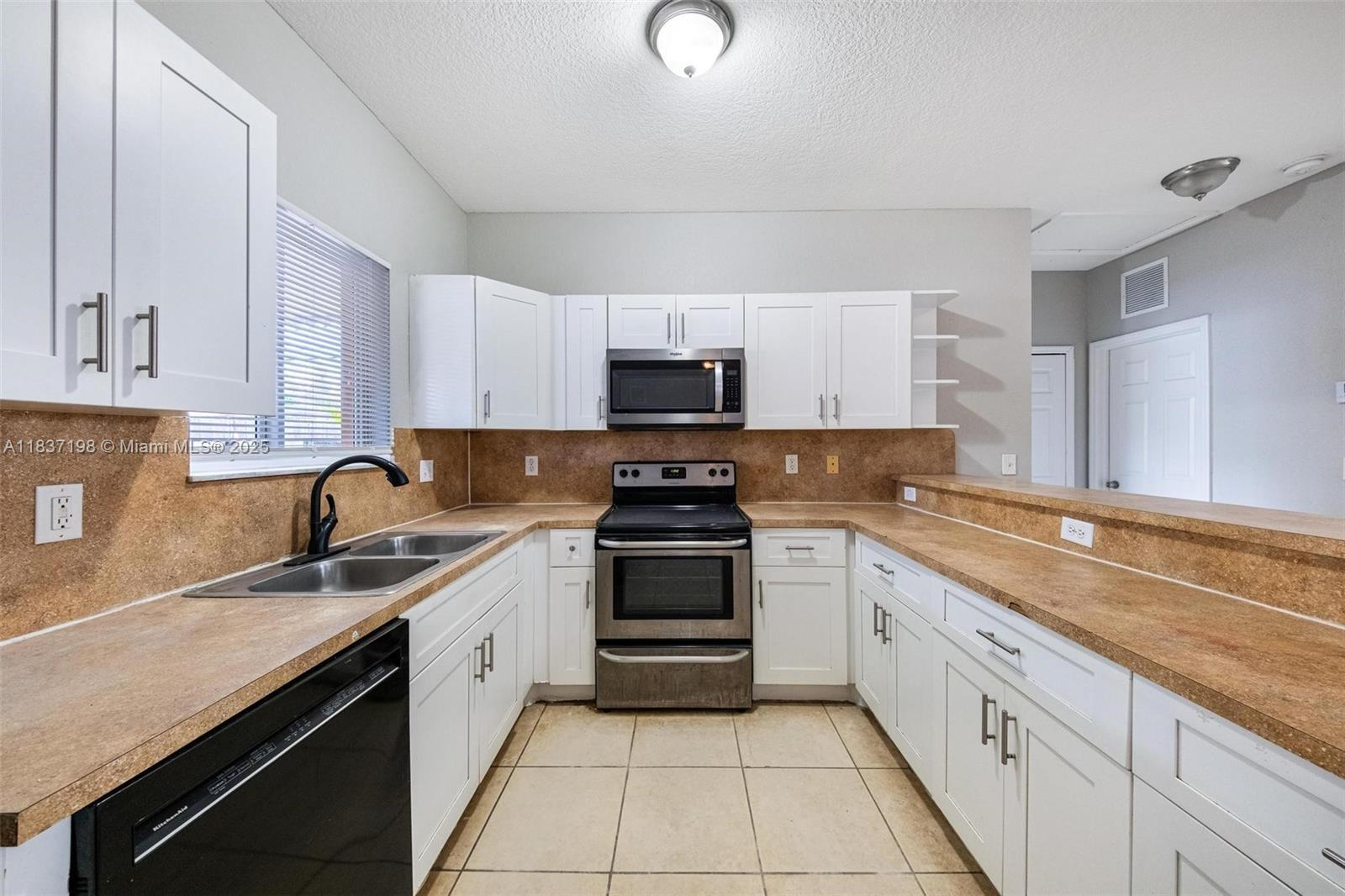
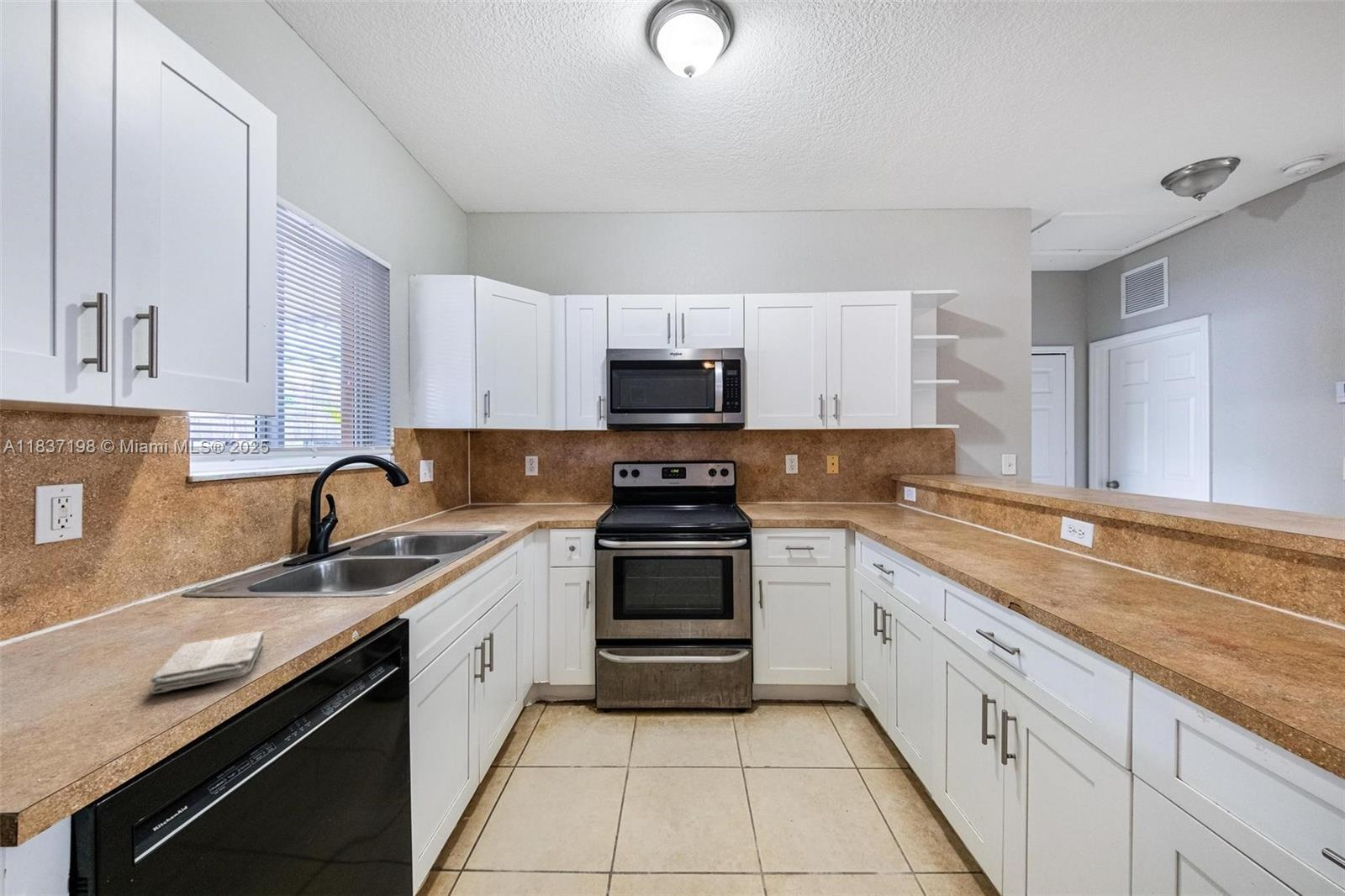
+ washcloth (213, 657)
